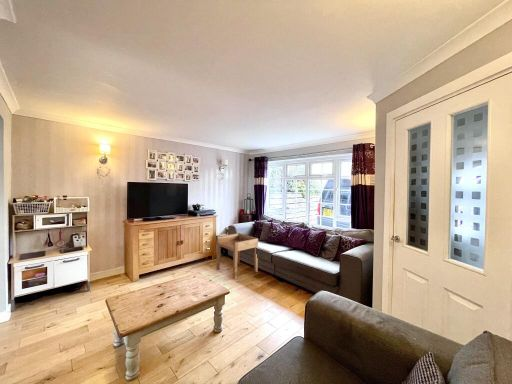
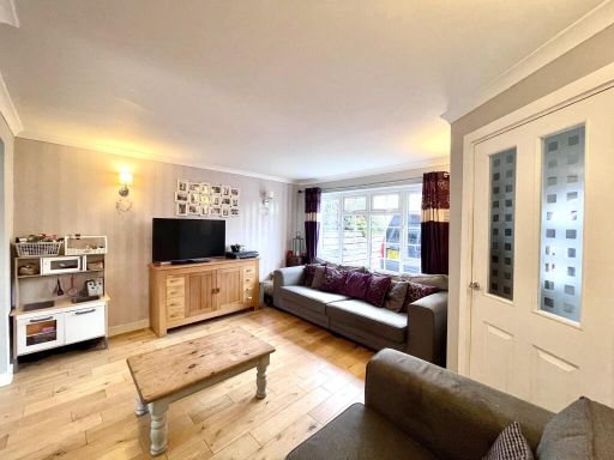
- side table (236, 253)
